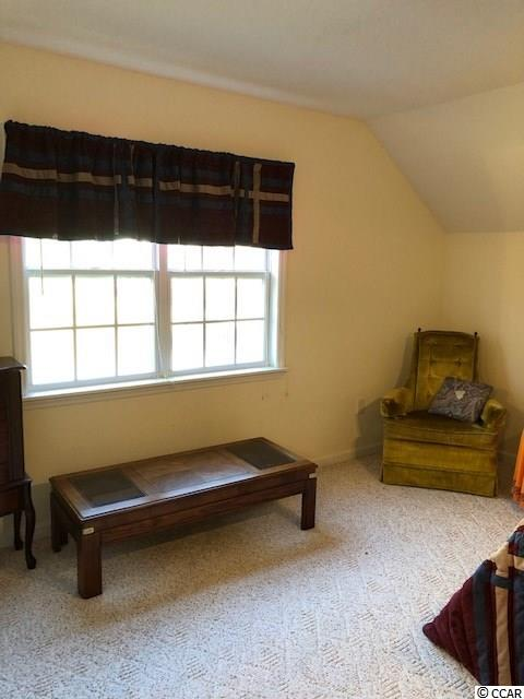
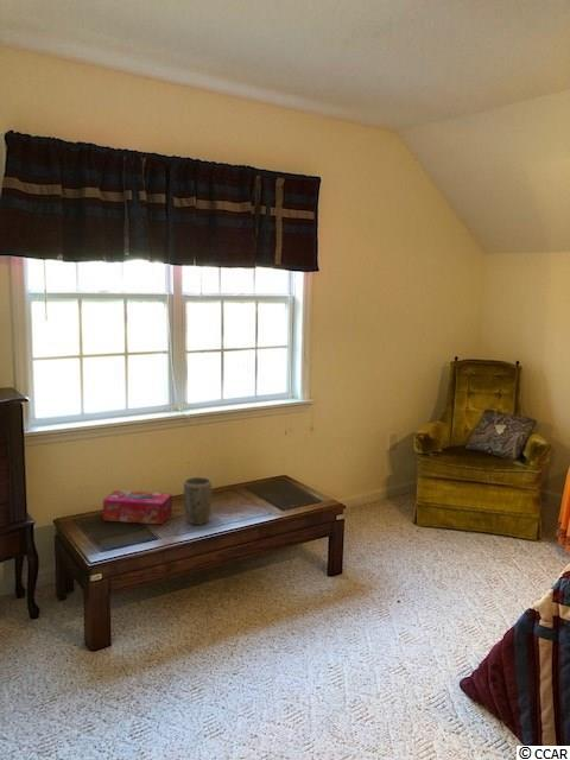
+ plant pot (197, 500)
+ tissue box (138, 506)
